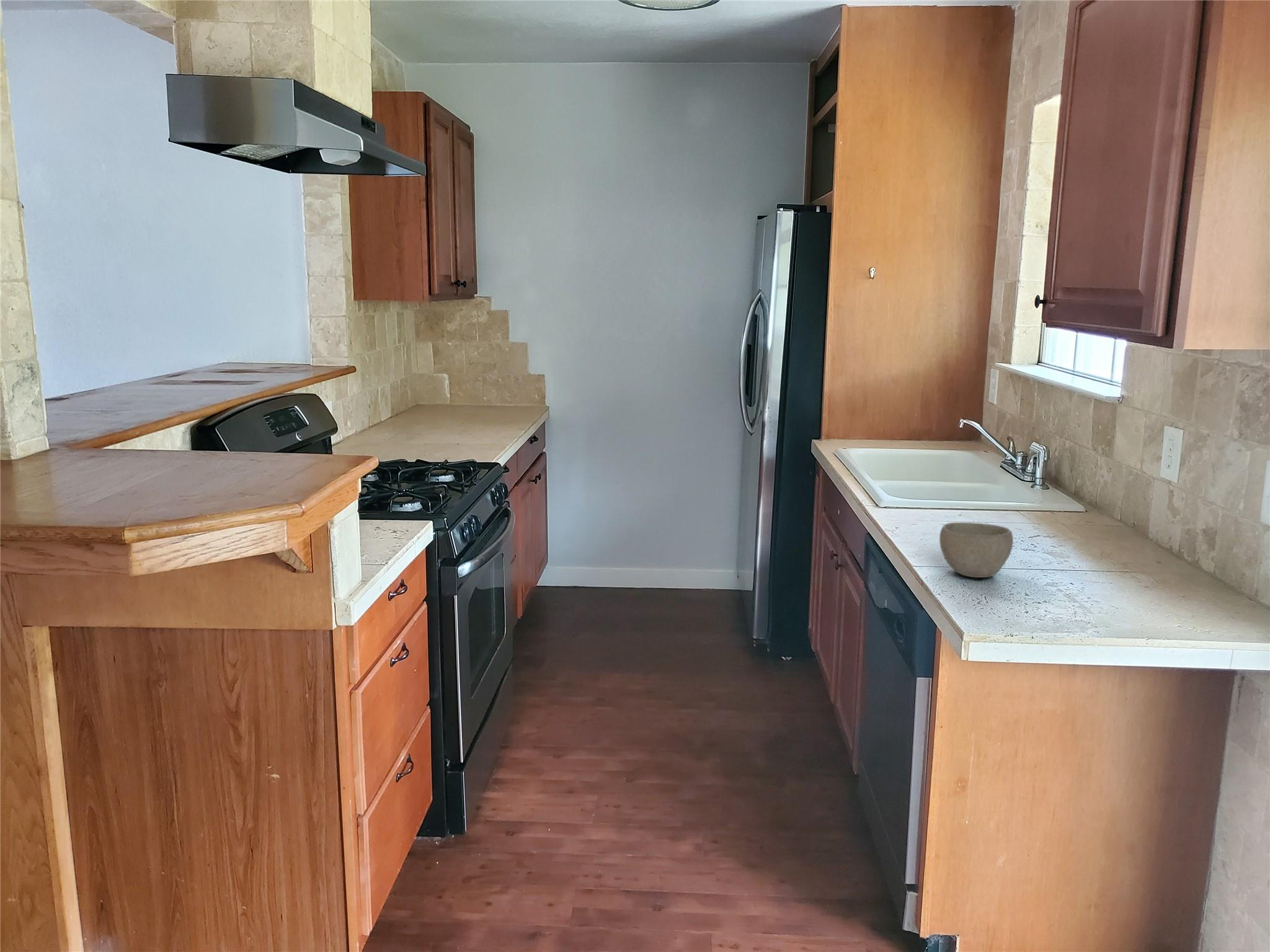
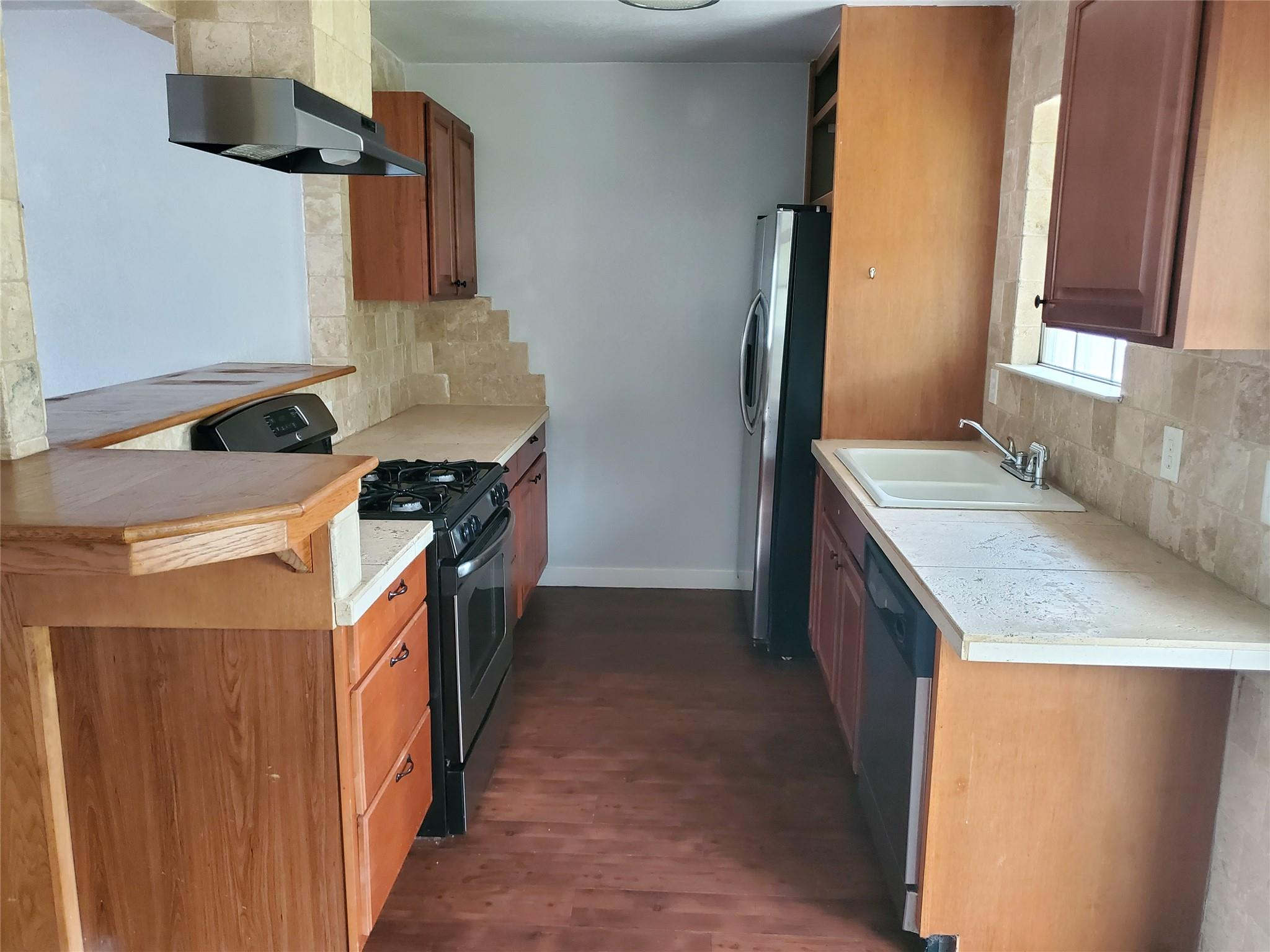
- bowl (974, 550)
